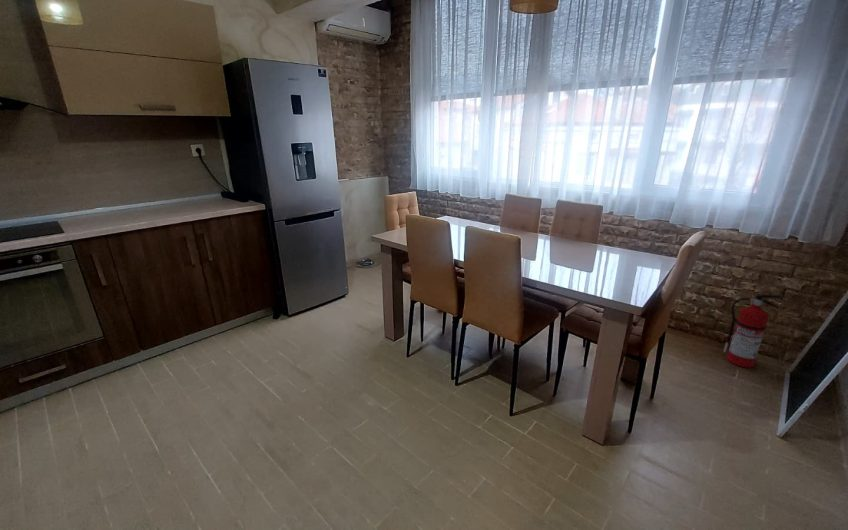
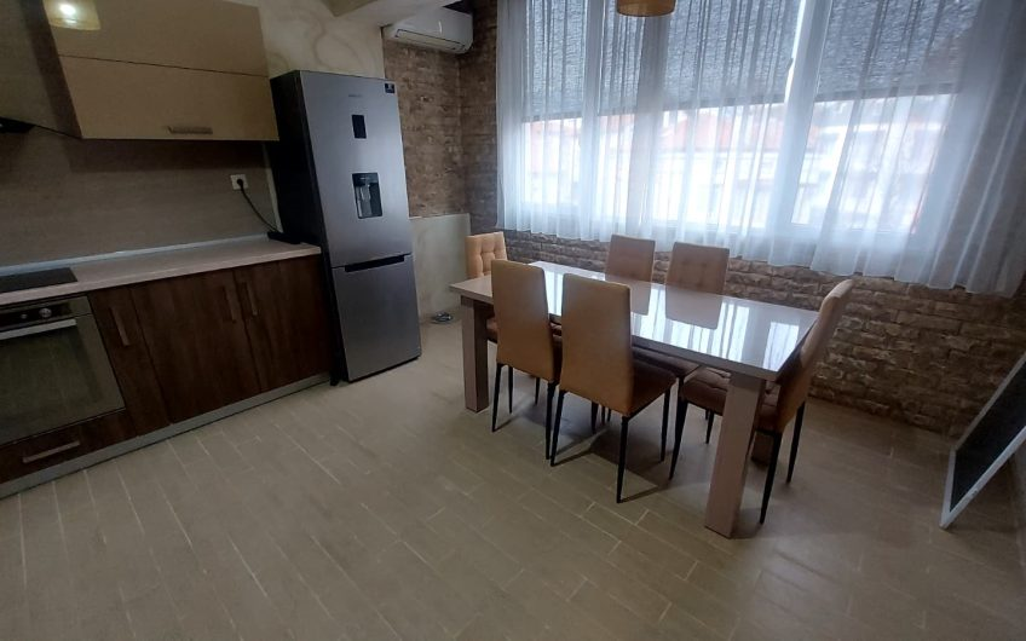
- fire extinguisher (749, 328)
